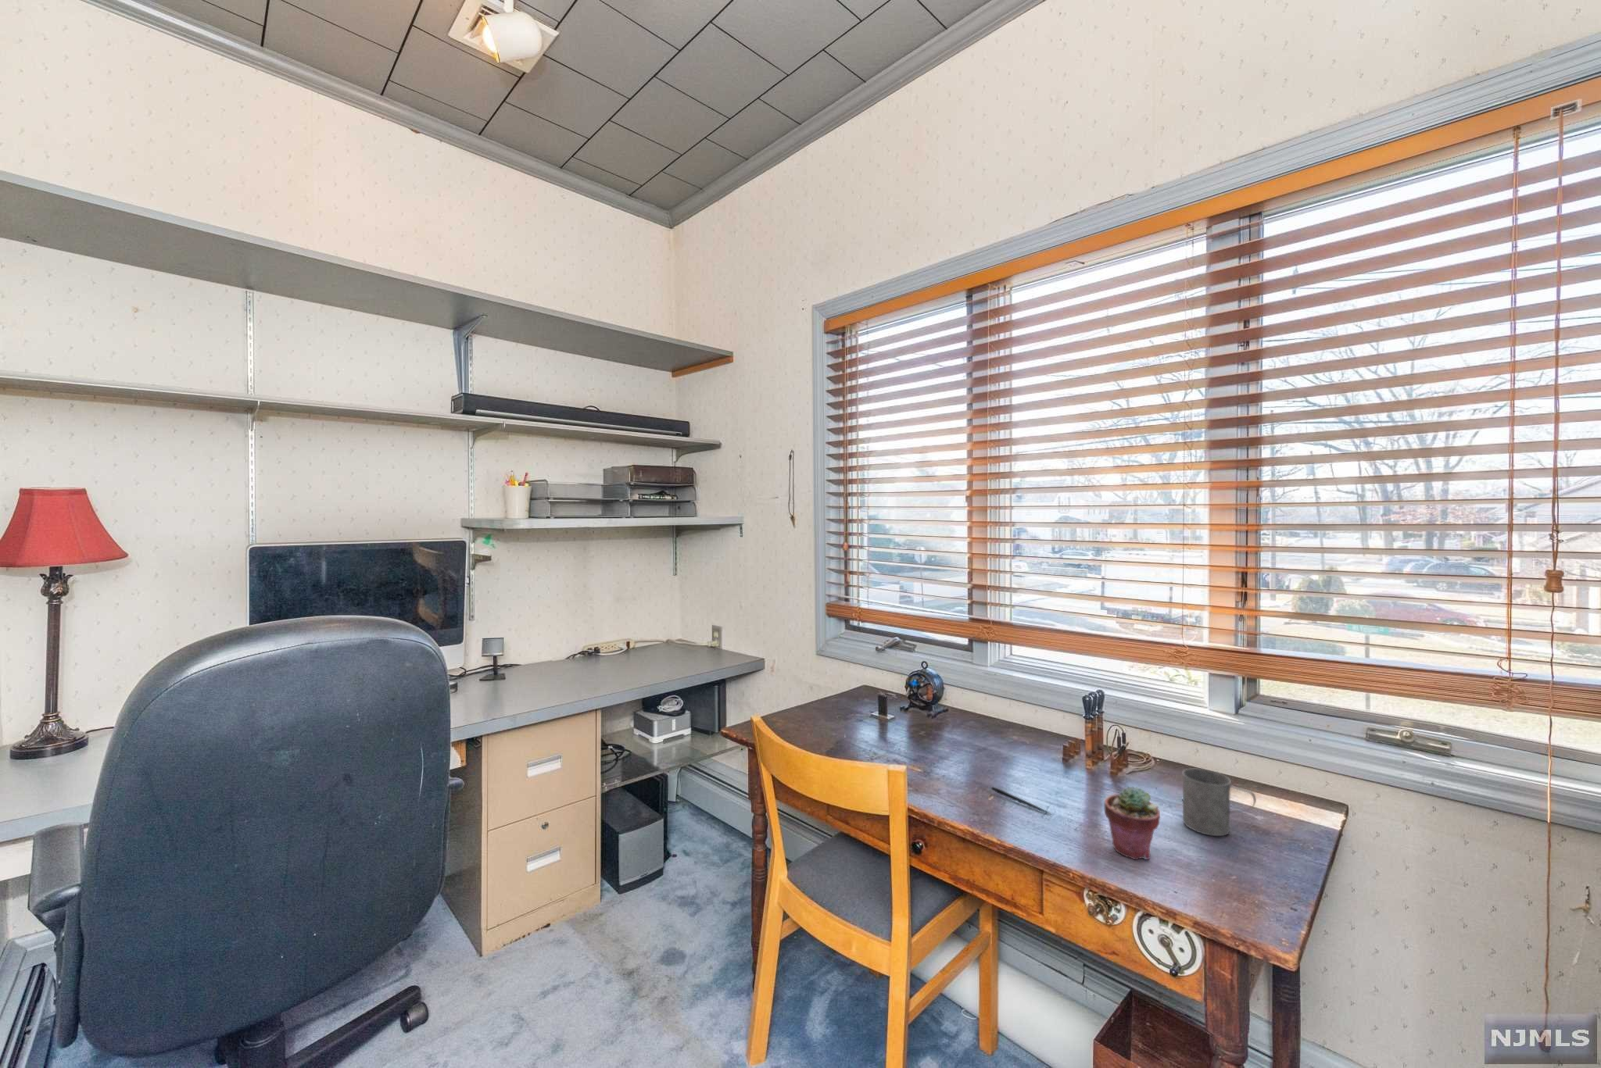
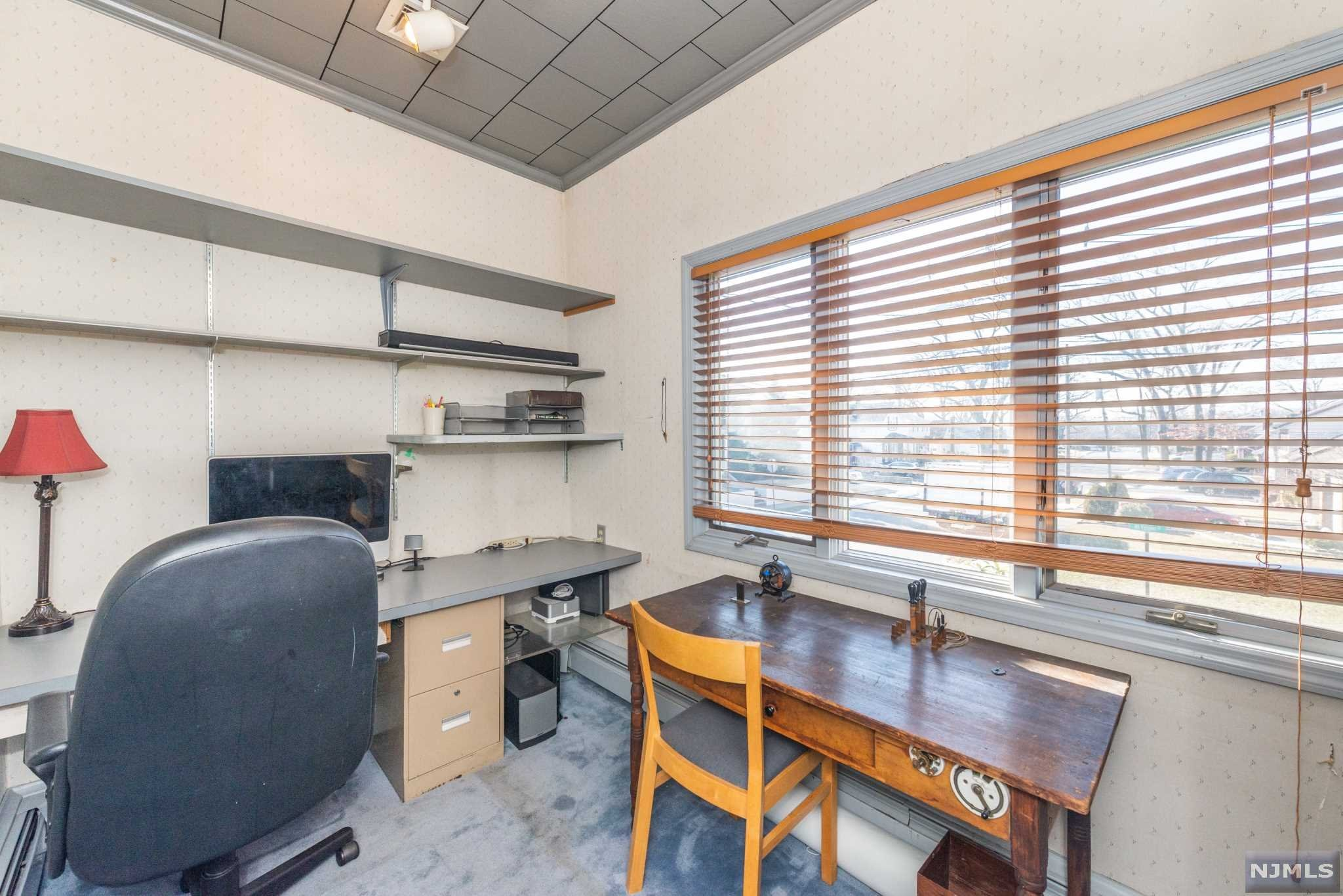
- pen (1020, 800)
- potted succulent (1131, 819)
- mug (1217, 805)
